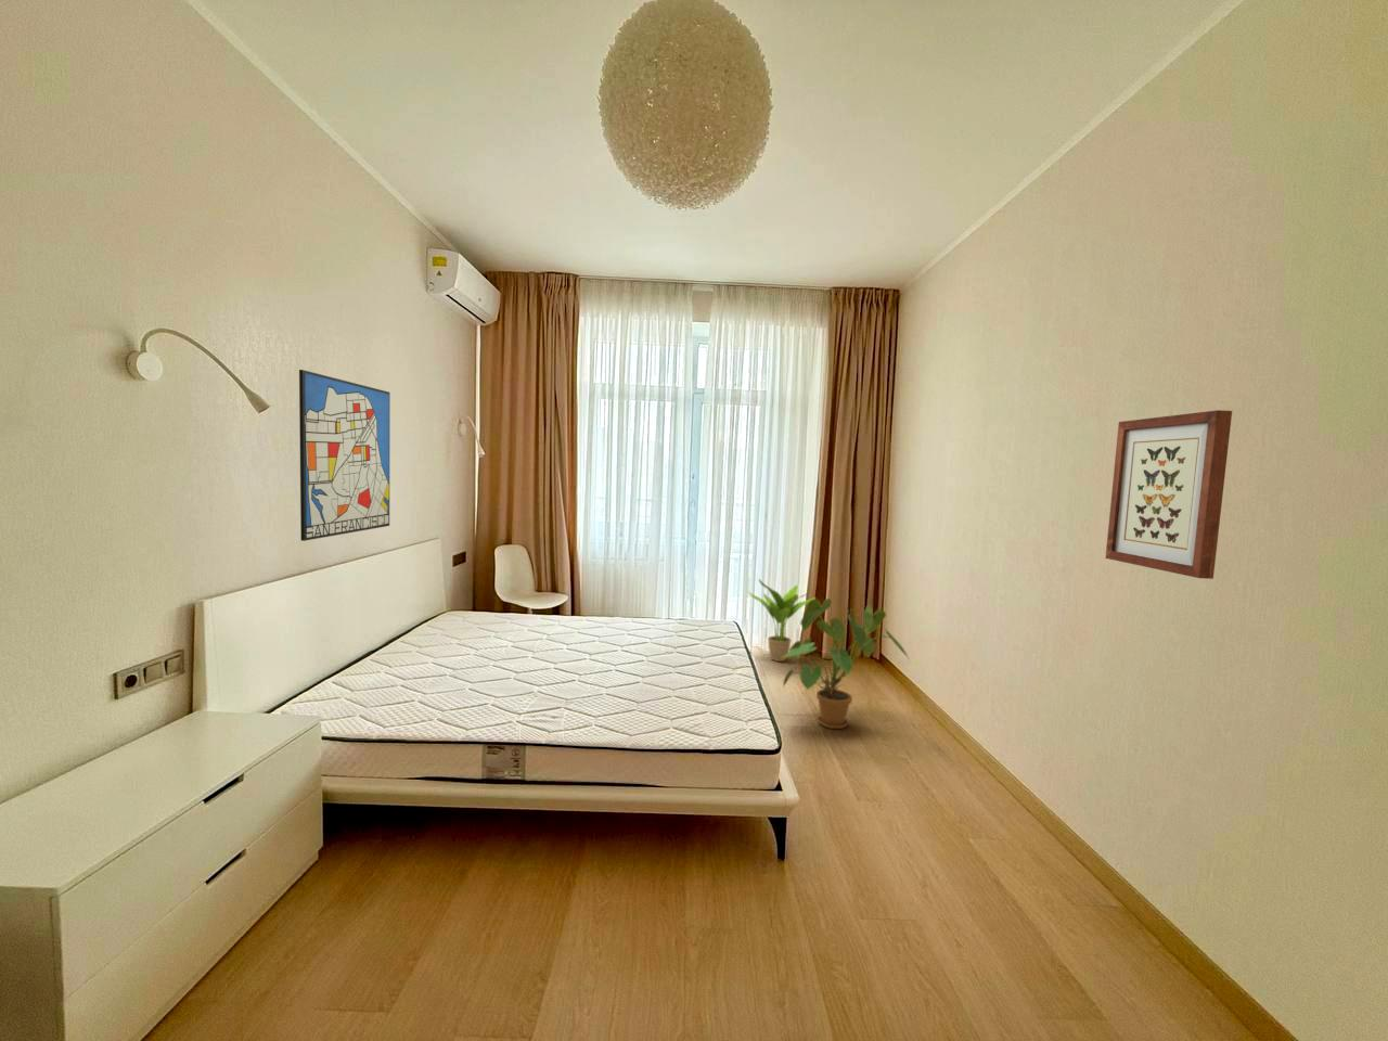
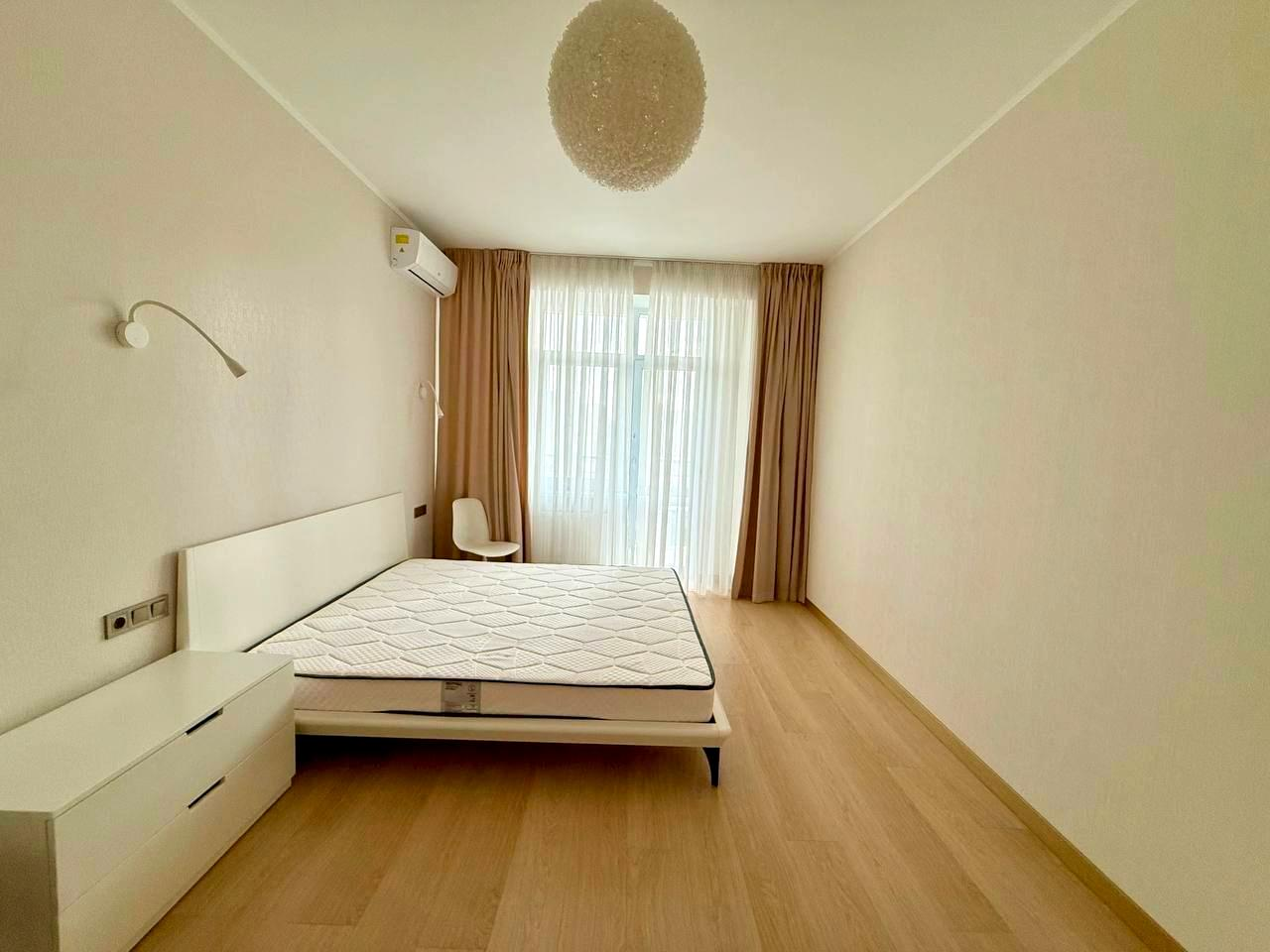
- potted plant (783, 619)
- wall art (350, 457)
- house plant (840, 660)
- wall art (1162, 492)
